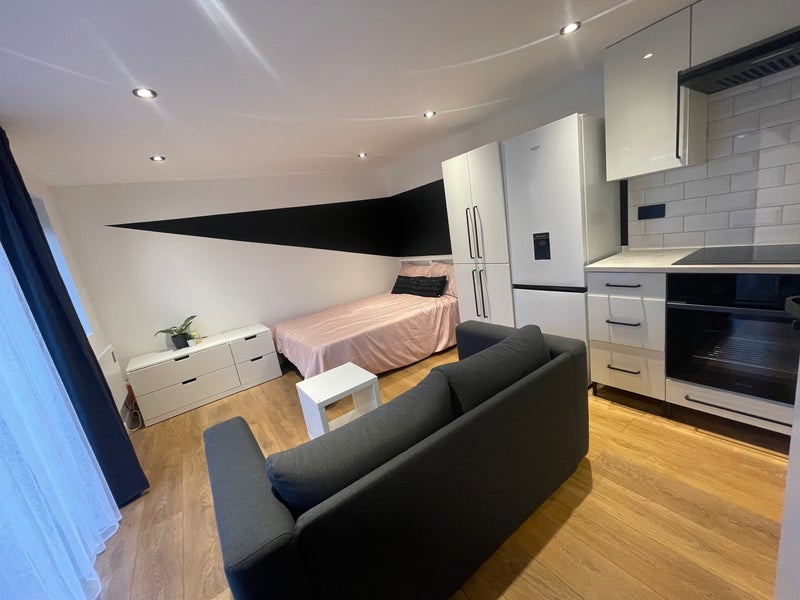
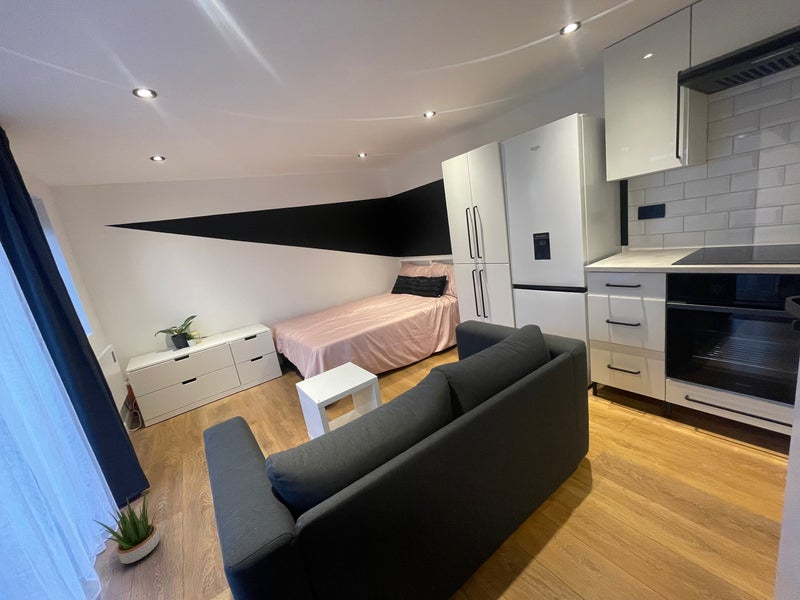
+ potted plant (133, 528)
